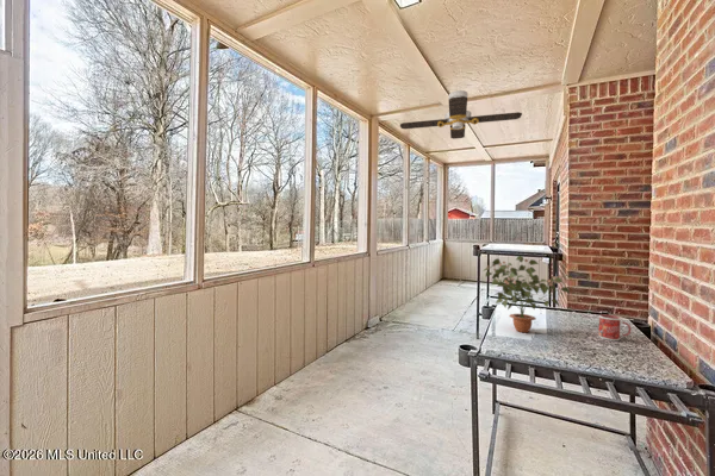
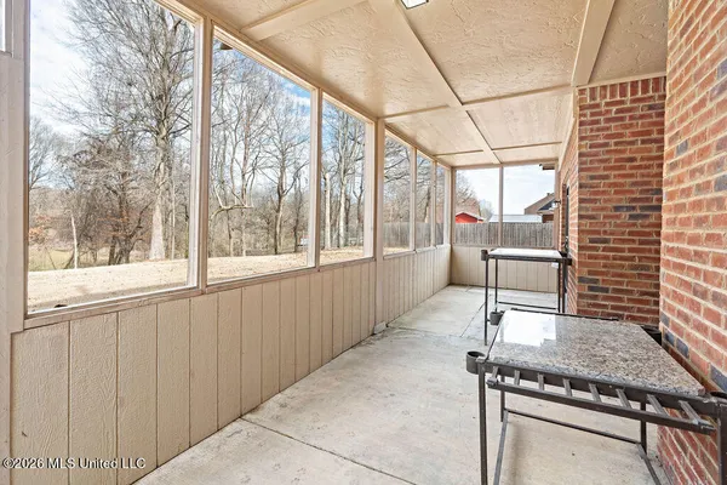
- potted plant (522, 293)
- ceiling fan (458, 111)
- mug (614, 327)
